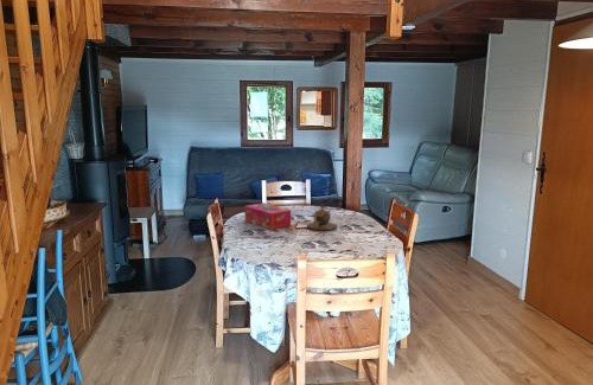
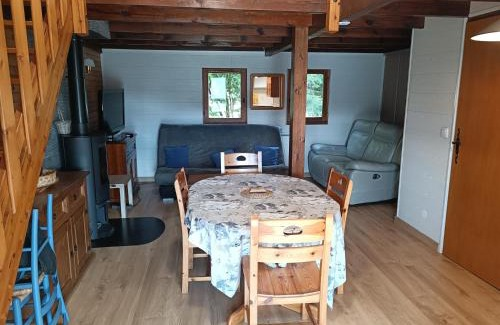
- tissue box (267, 214)
- teapot (321, 216)
